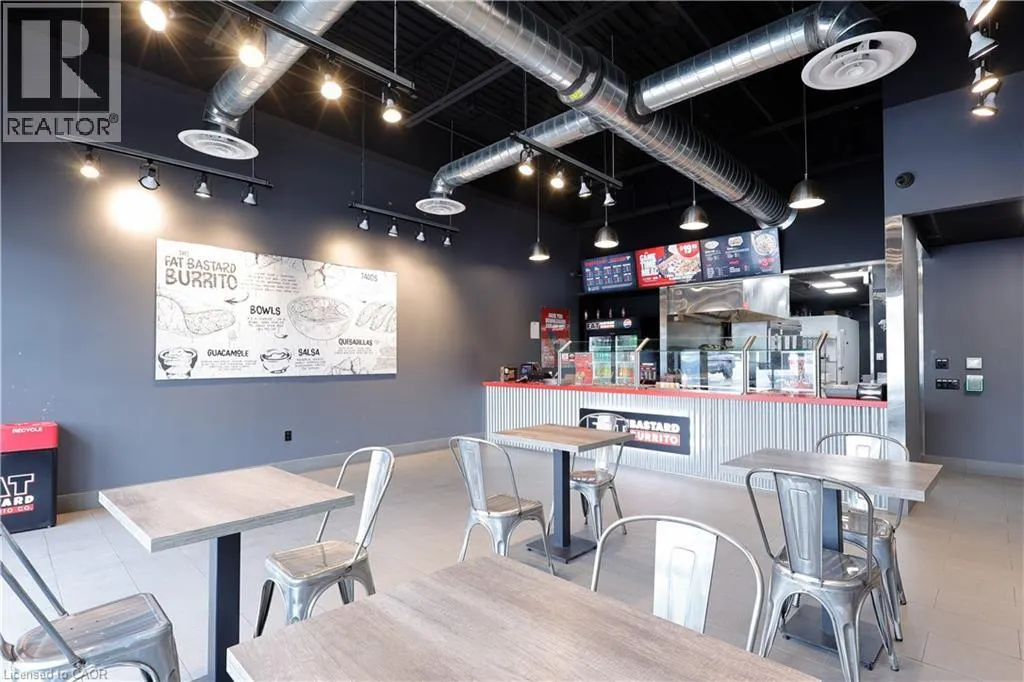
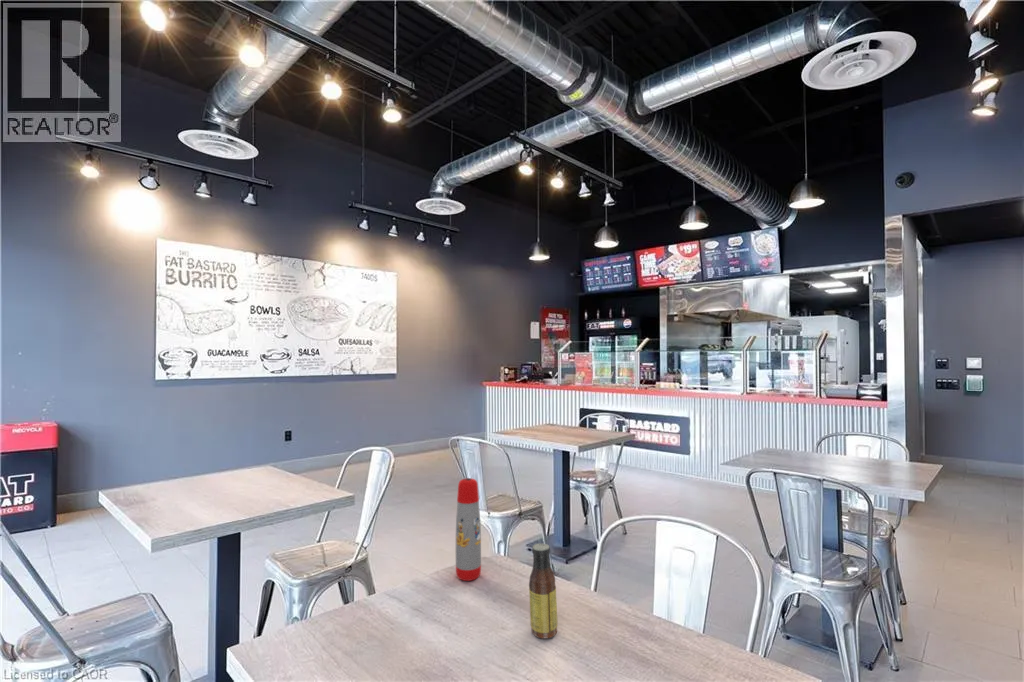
+ sauce bottle (543, 589)
+ water bottle (468, 527)
